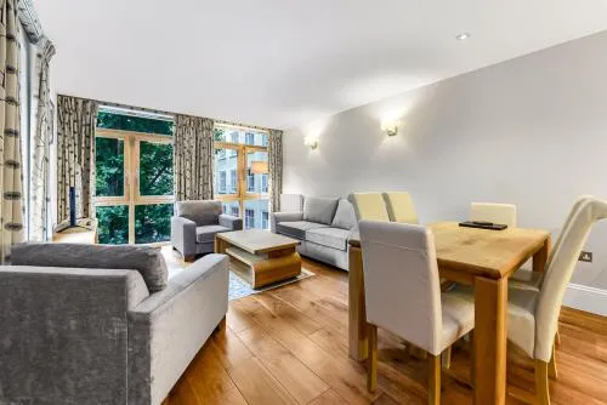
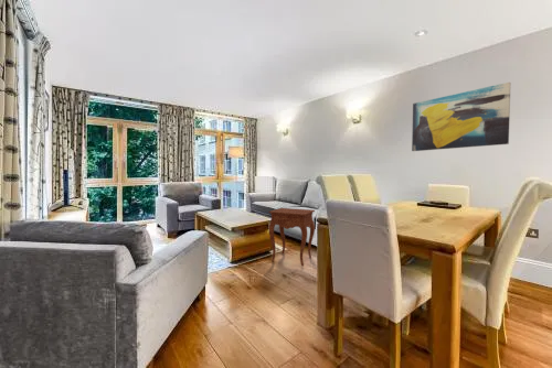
+ wall art (455, 121)
+ side table (288, 228)
